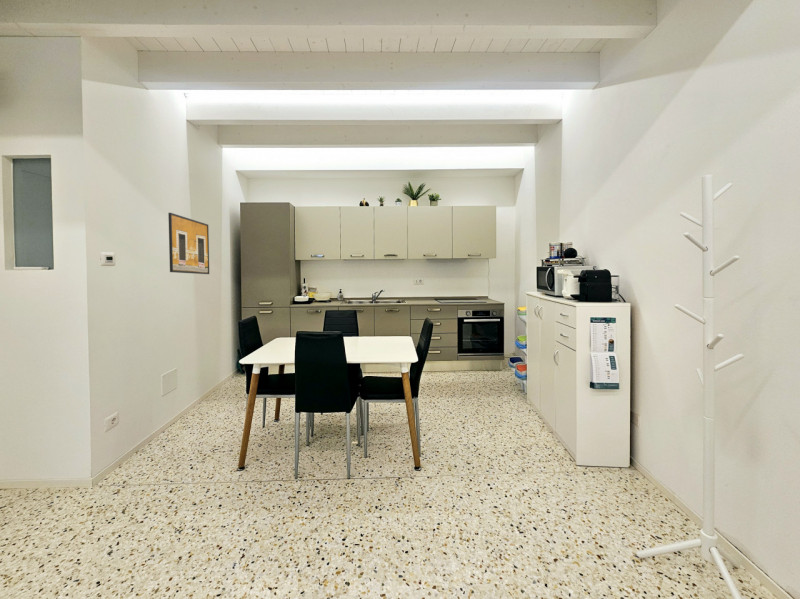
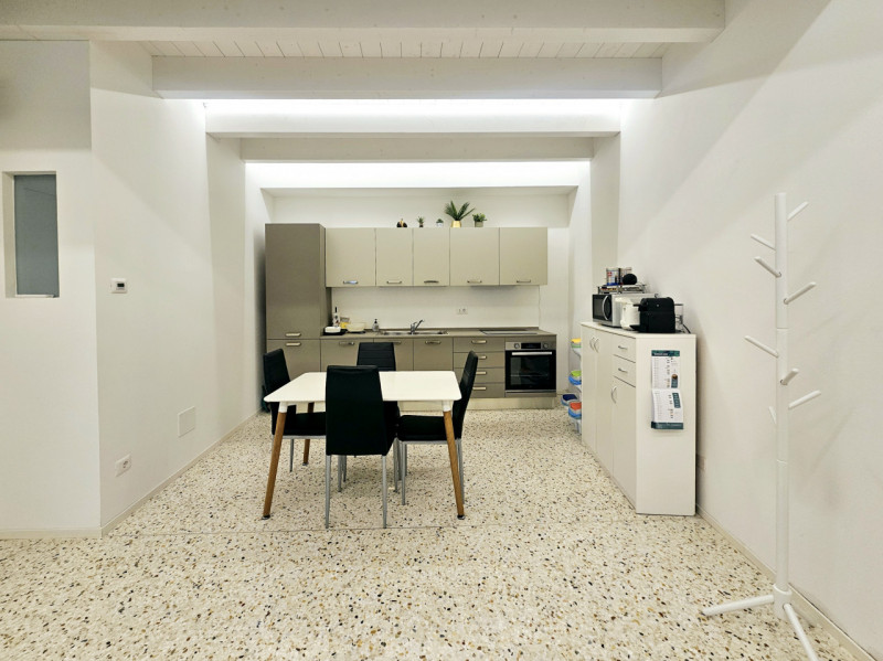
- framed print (190, 246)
